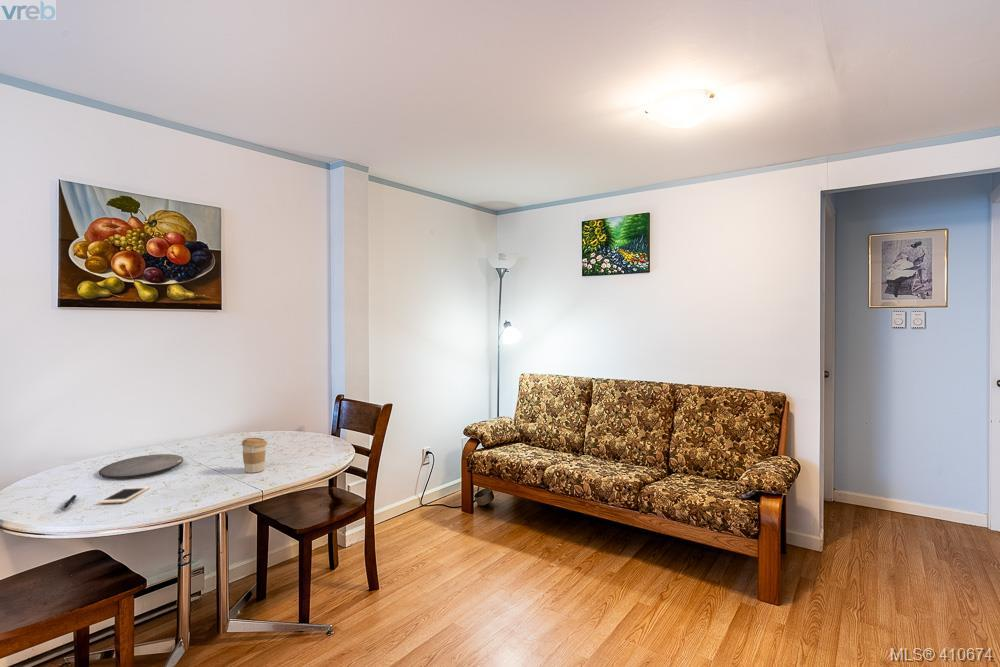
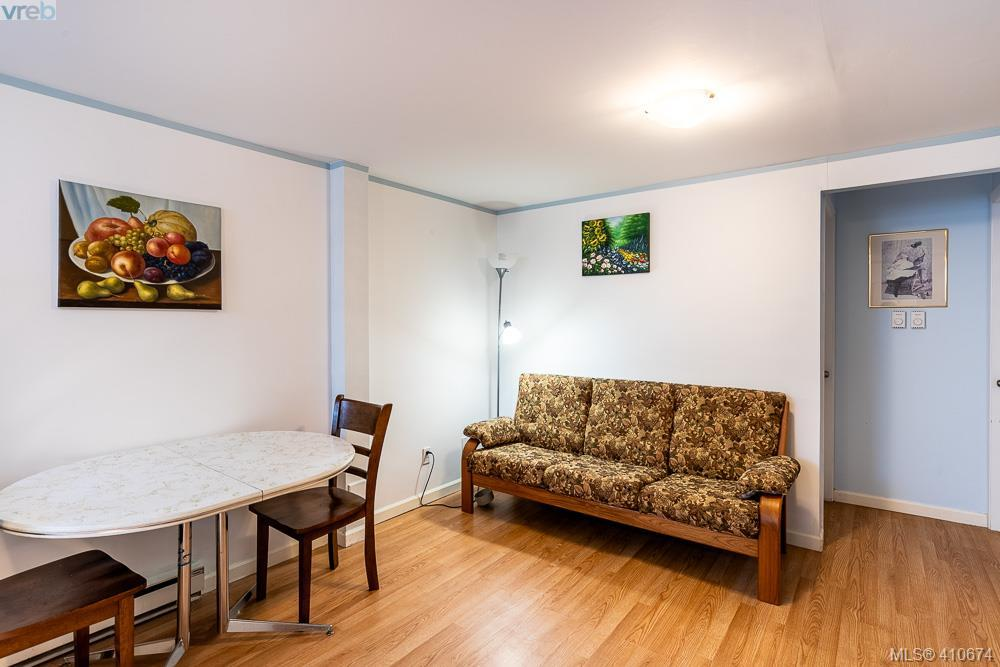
- coffee cup (254, 454)
- cell phone (125, 494)
- plate (142, 465)
- pen (68, 502)
